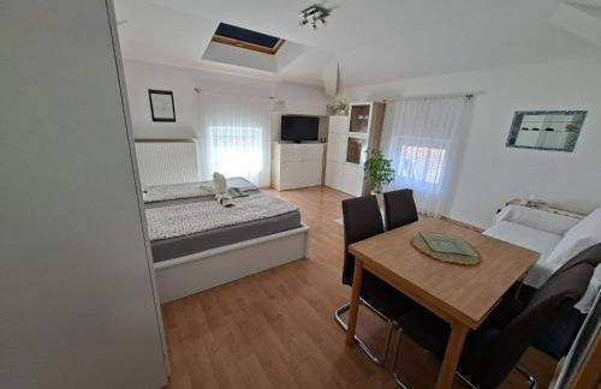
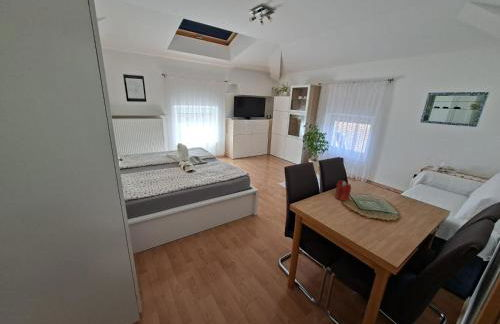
+ candle (343, 189)
